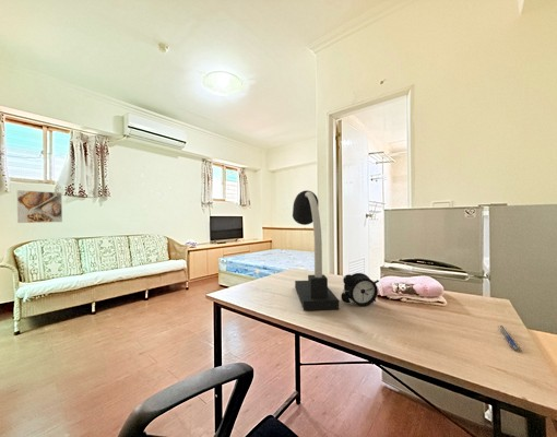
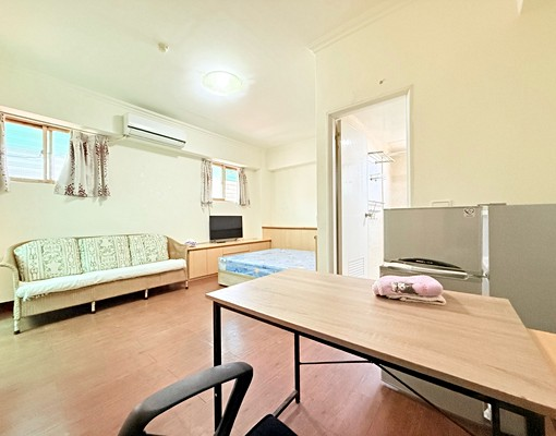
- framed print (40, 206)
- desk lamp (315, 239)
- pen (508, 336)
- alarm clock (359, 288)
